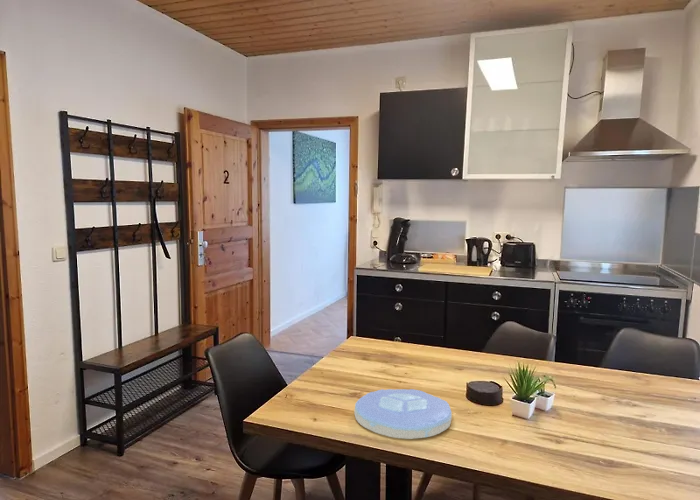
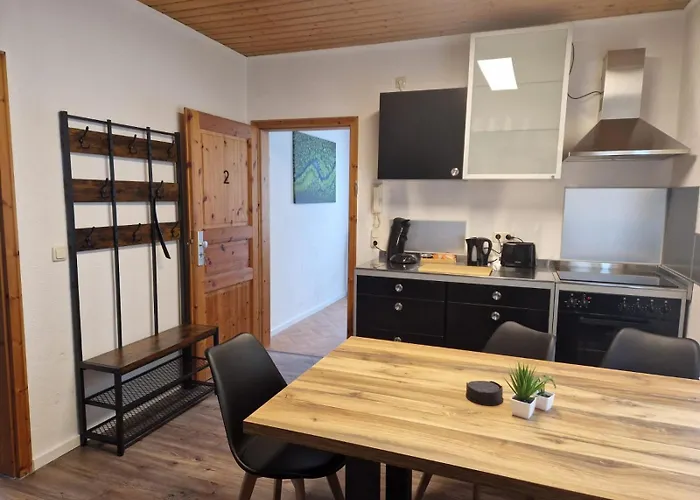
- plate (402, 408)
